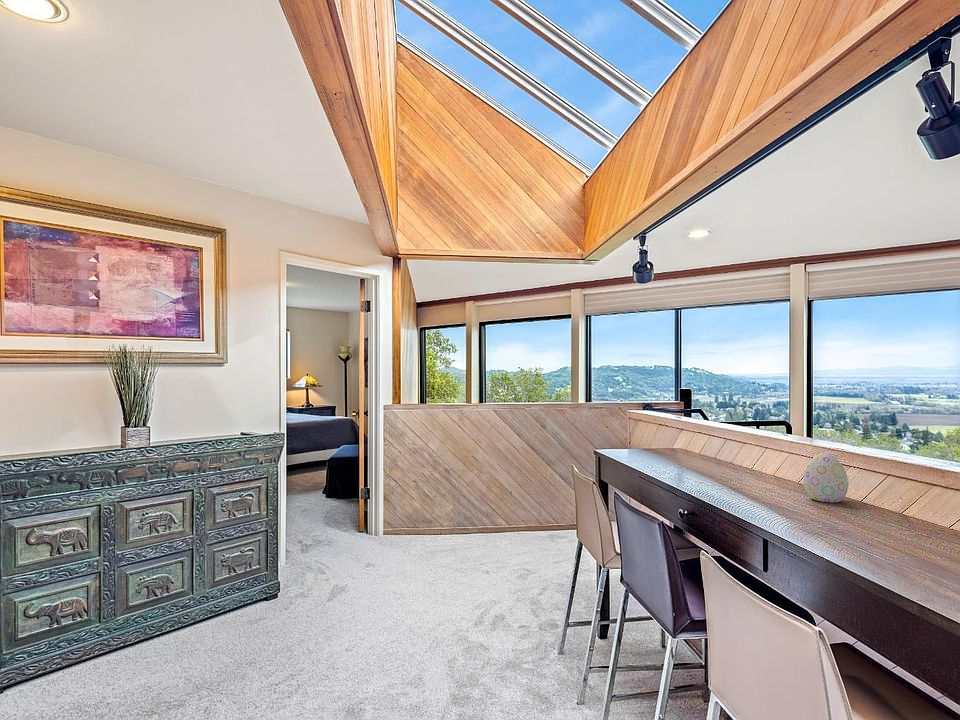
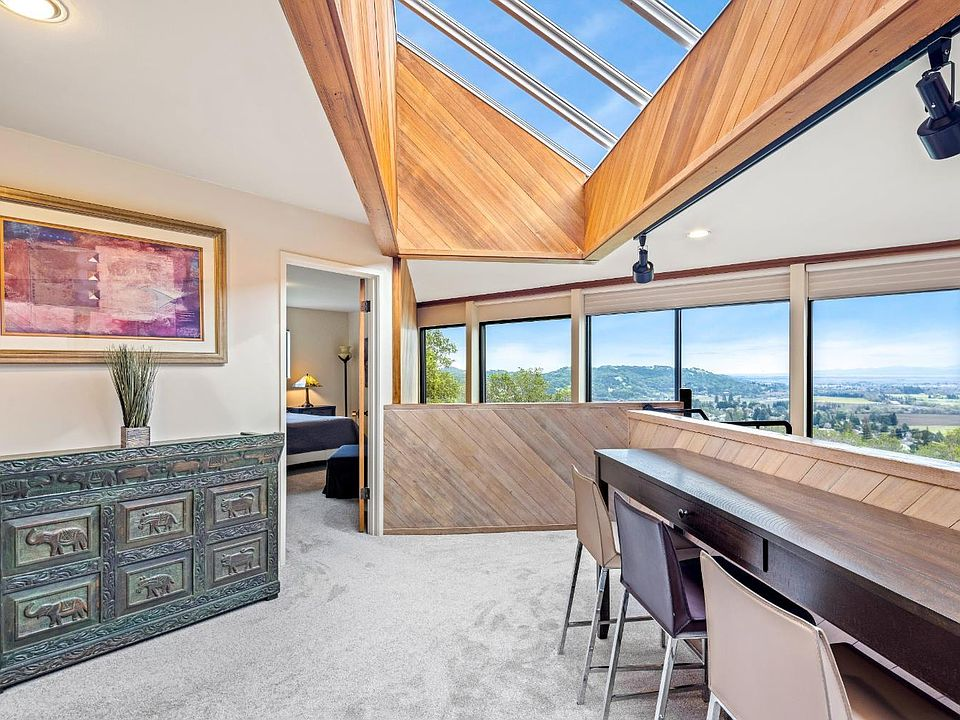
- decorative egg (825, 476)
